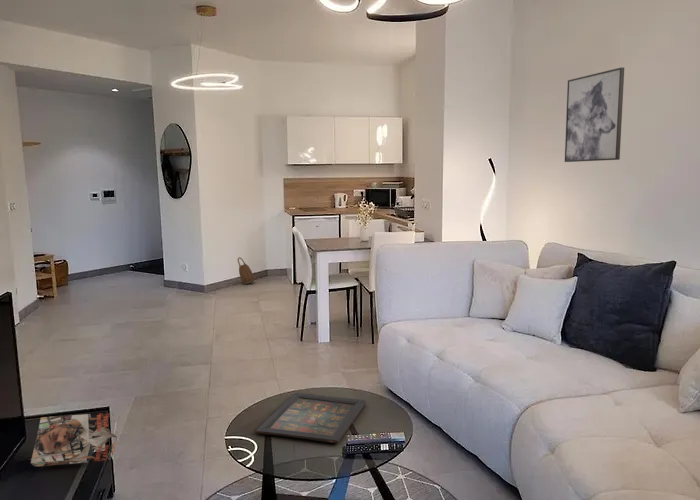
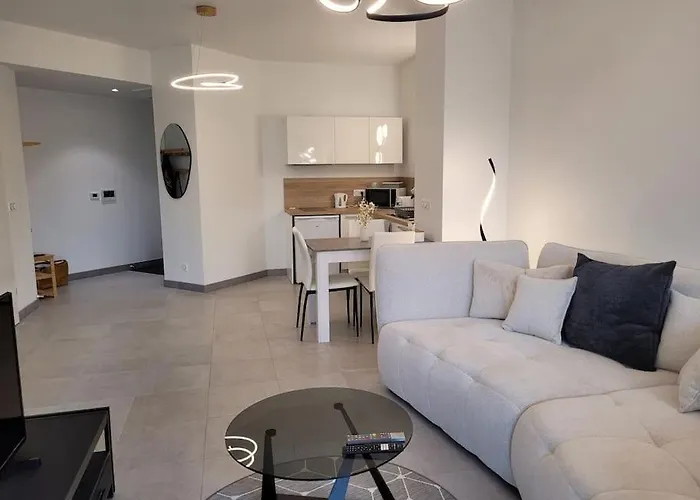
- basket (246, 270)
- icon panel (314, 415)
- wall art (592, 118)
- book (77, 438)
